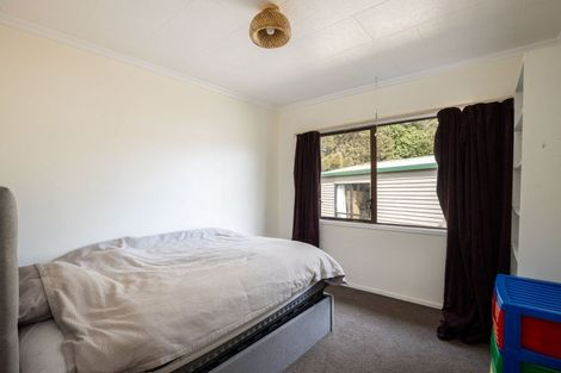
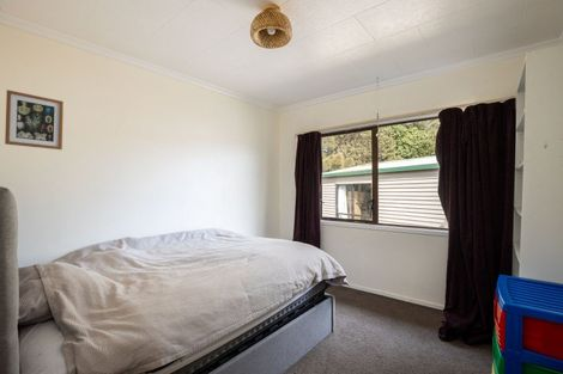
+ wall art (36, 121)
